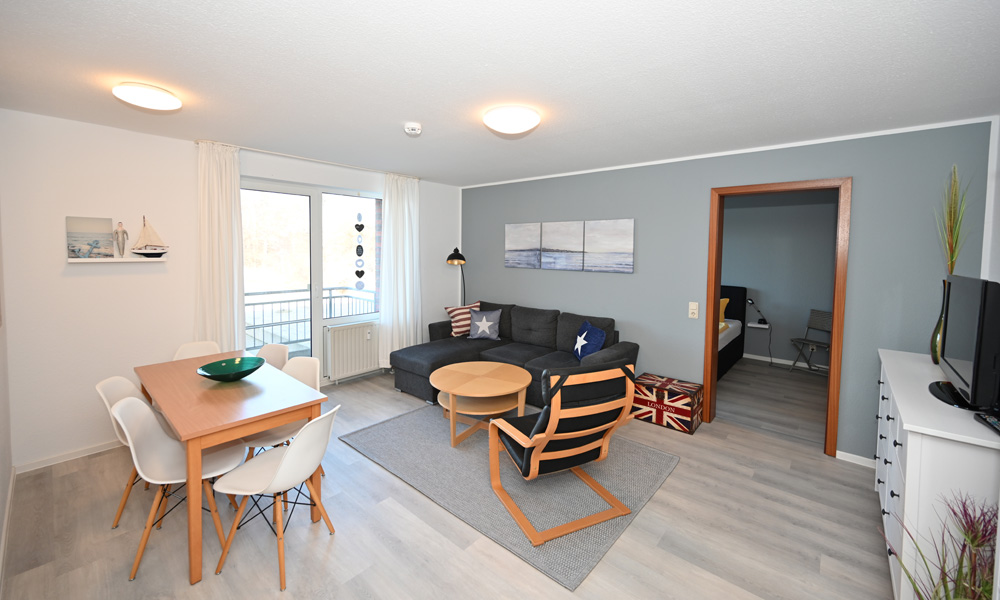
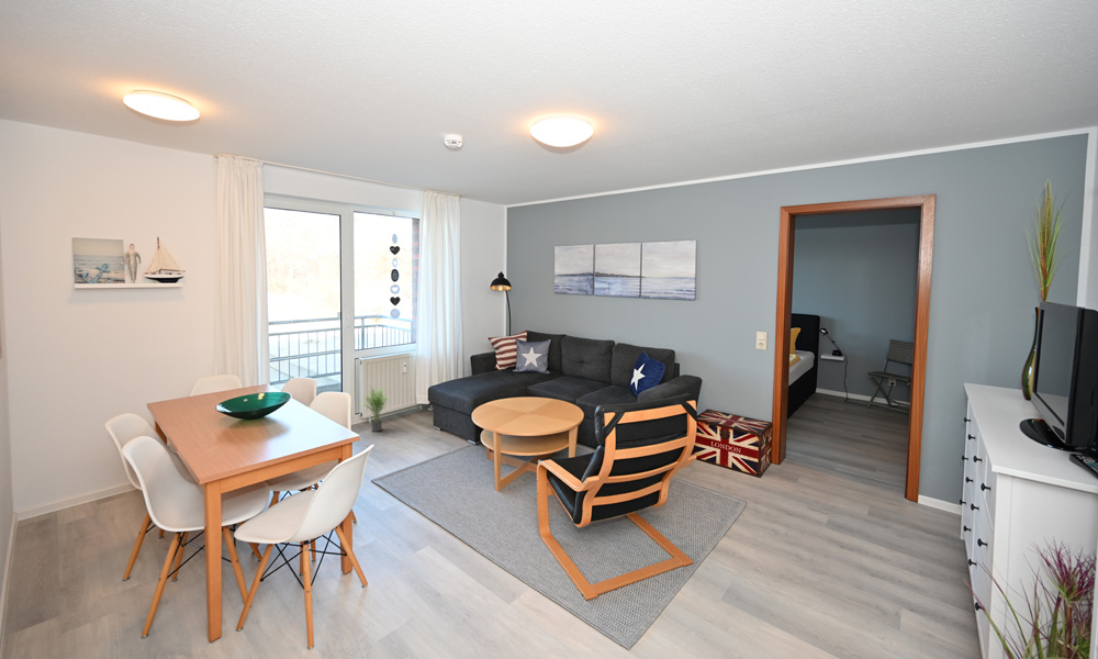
+ potted plant (373, 407)
